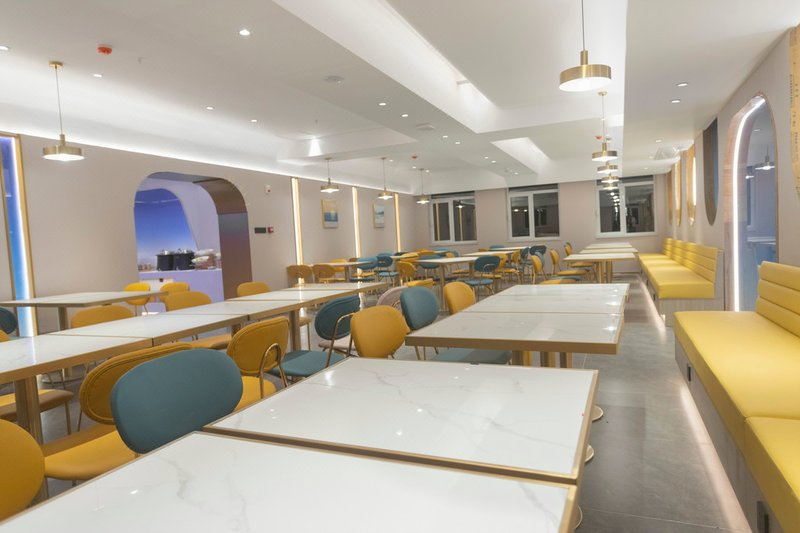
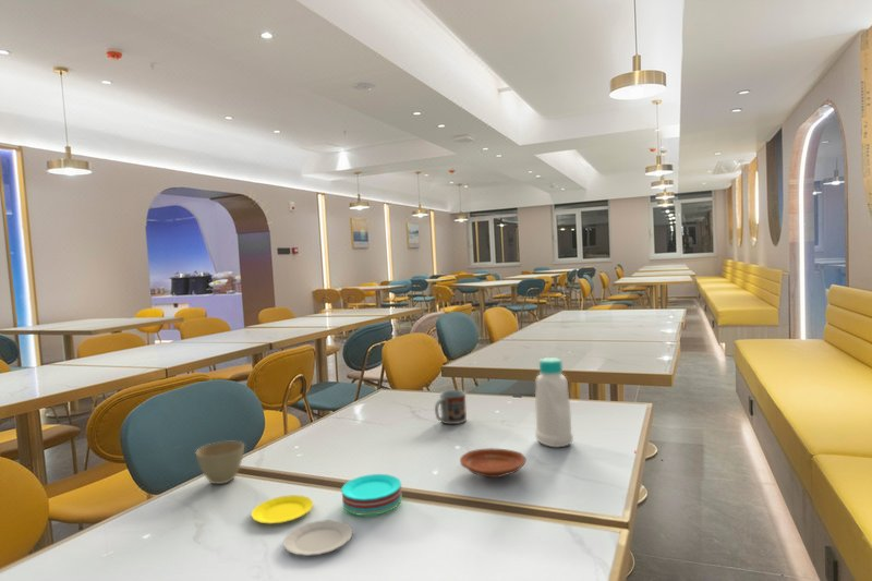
+ plate (325, 520)
+ bottle (552, 400)
+ cup (449, 408)
+ flower pot (221, 463)
+ plate (493, 465)
